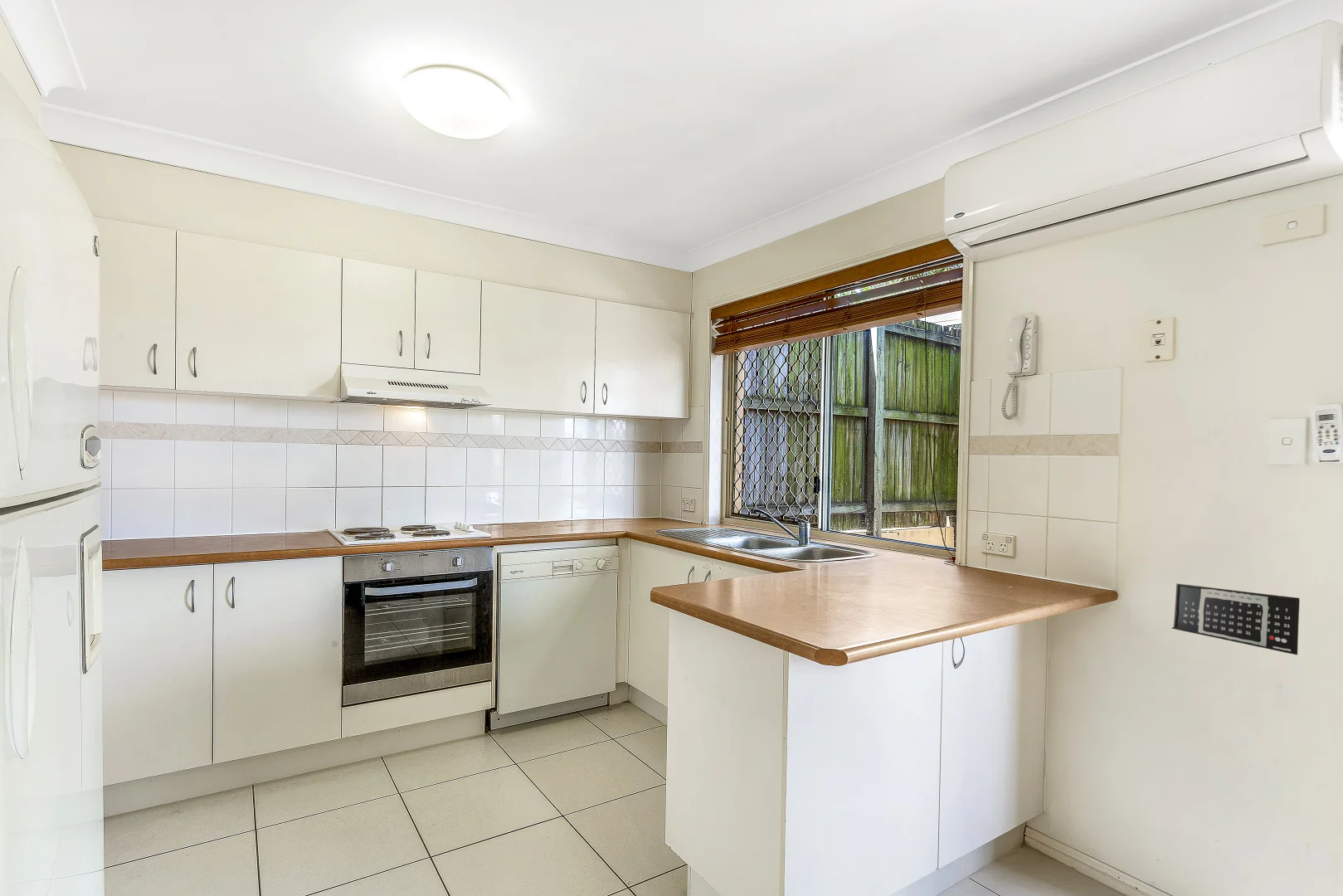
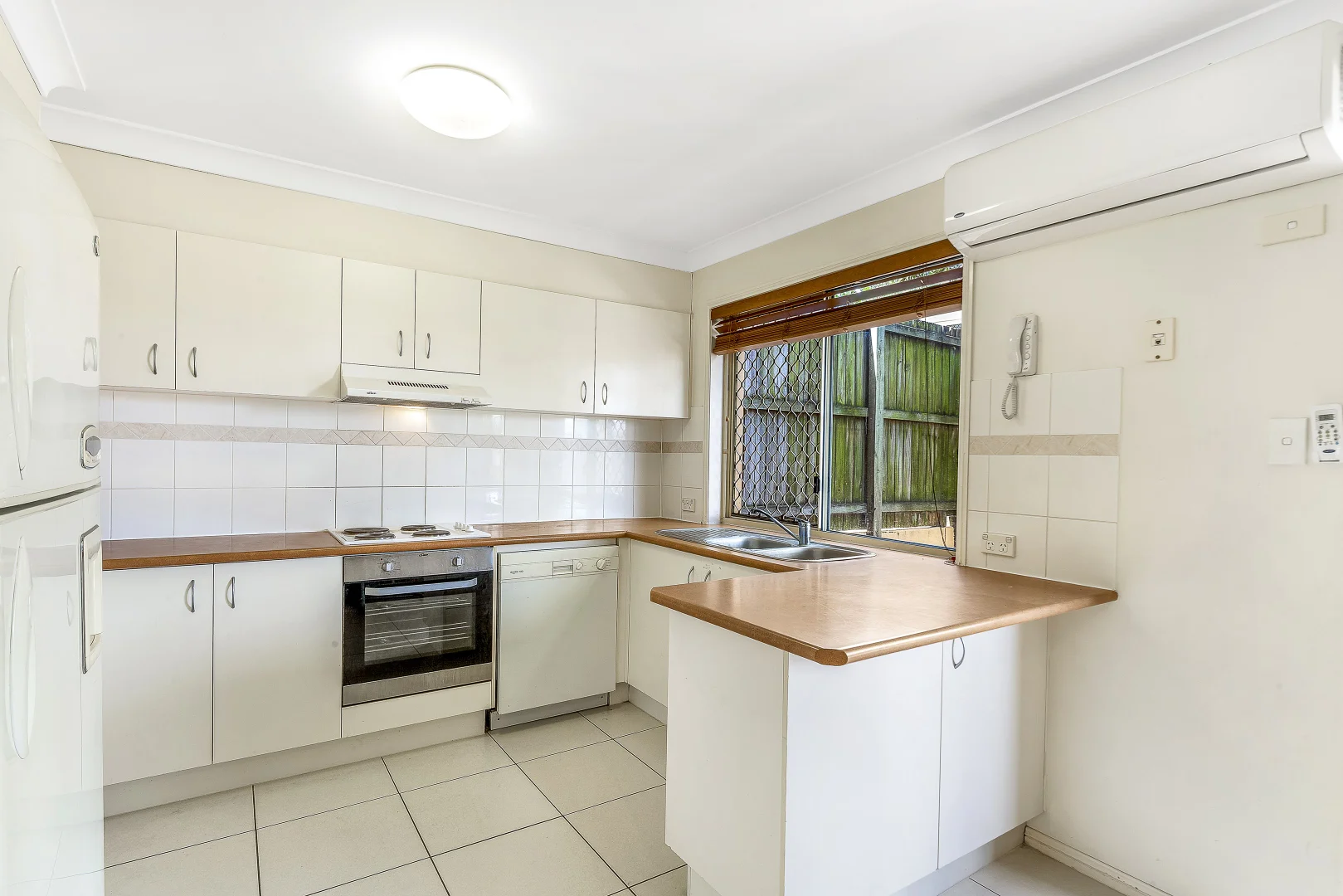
- calendar (1231, 614)
